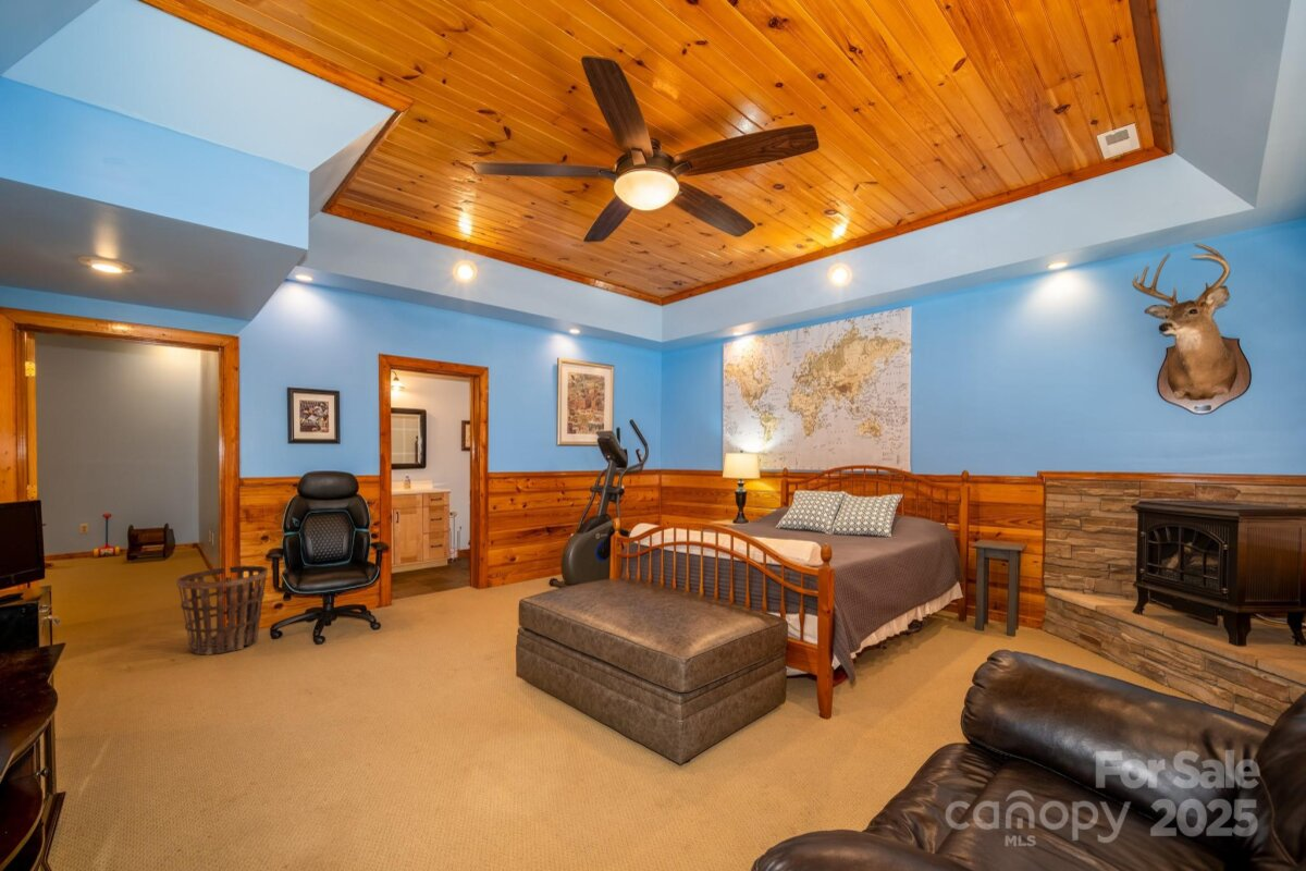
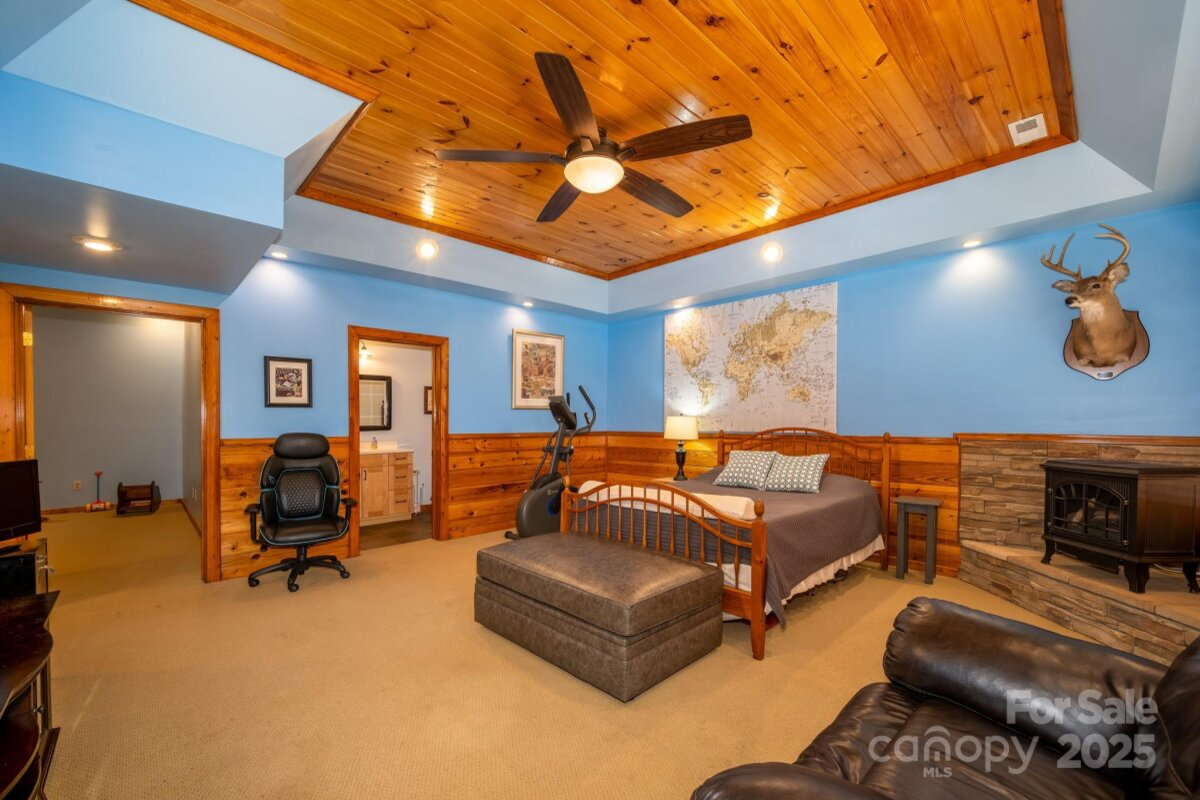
- basket (224, 608)
